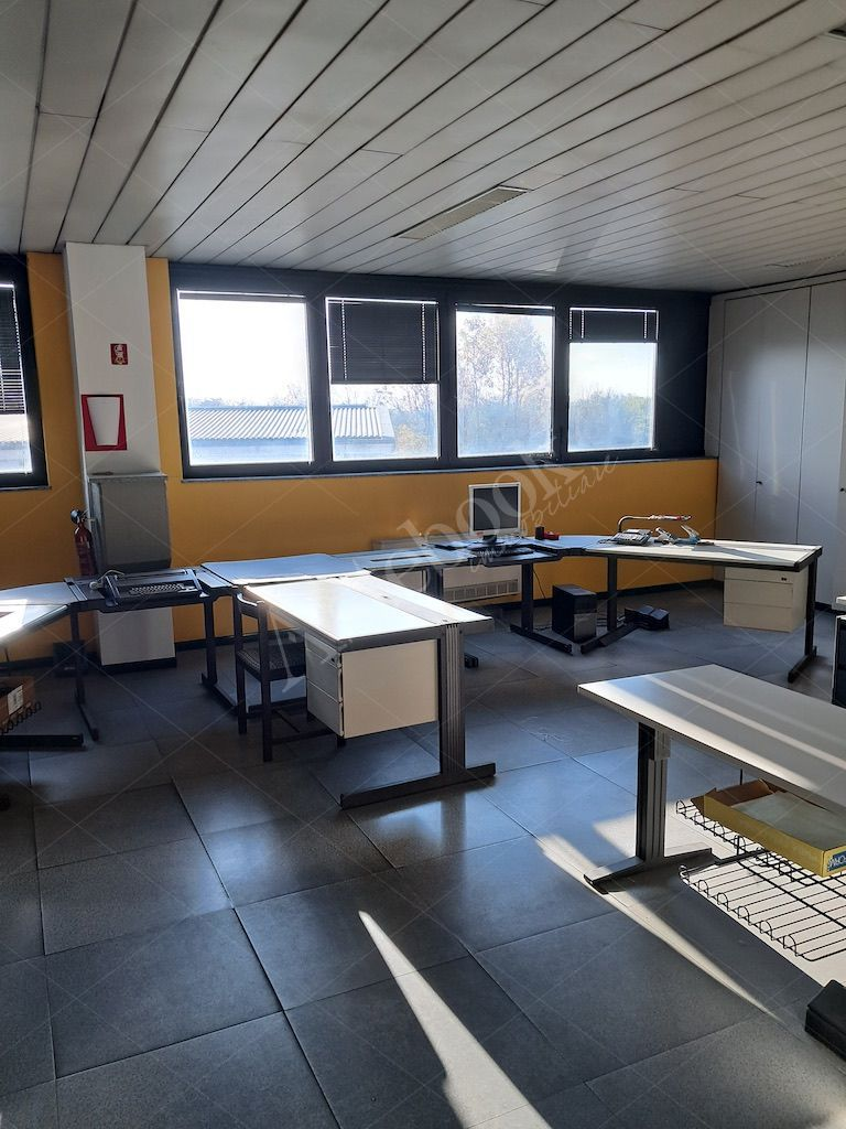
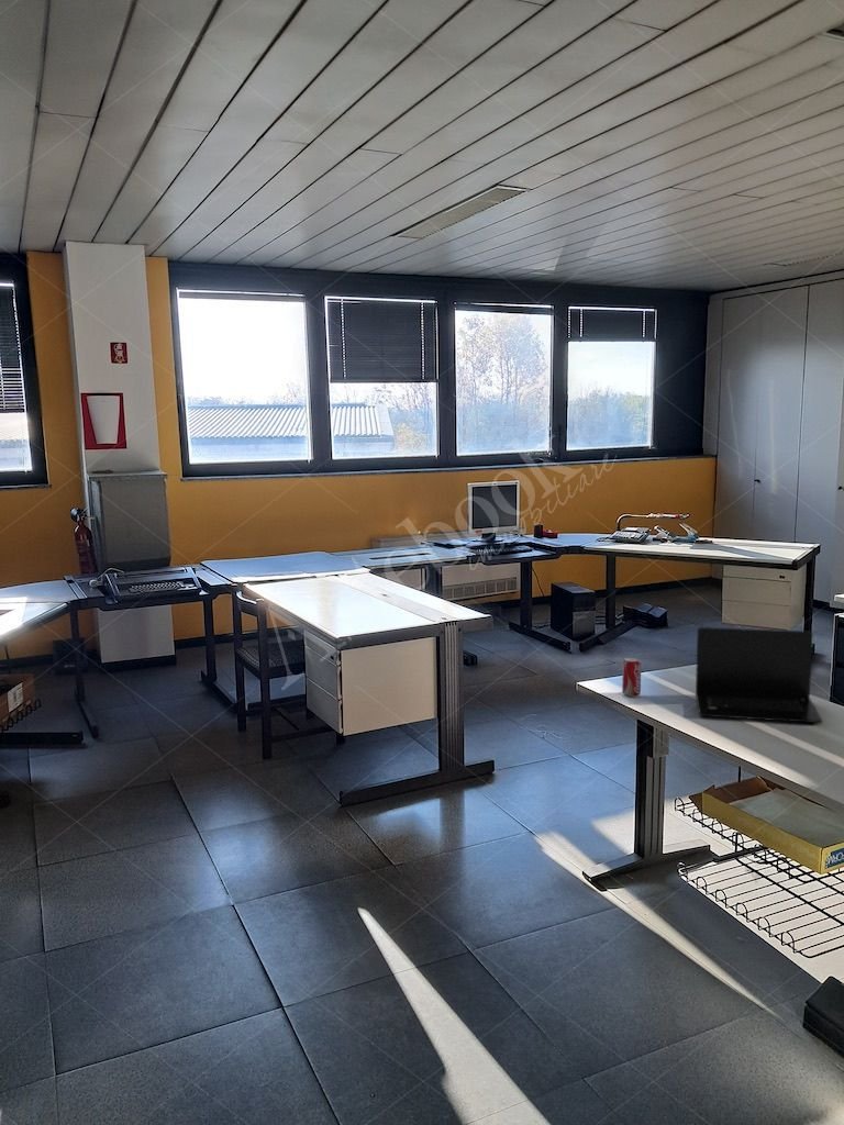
+ beverage can (631, 677)
+ laptop (756, 673)
